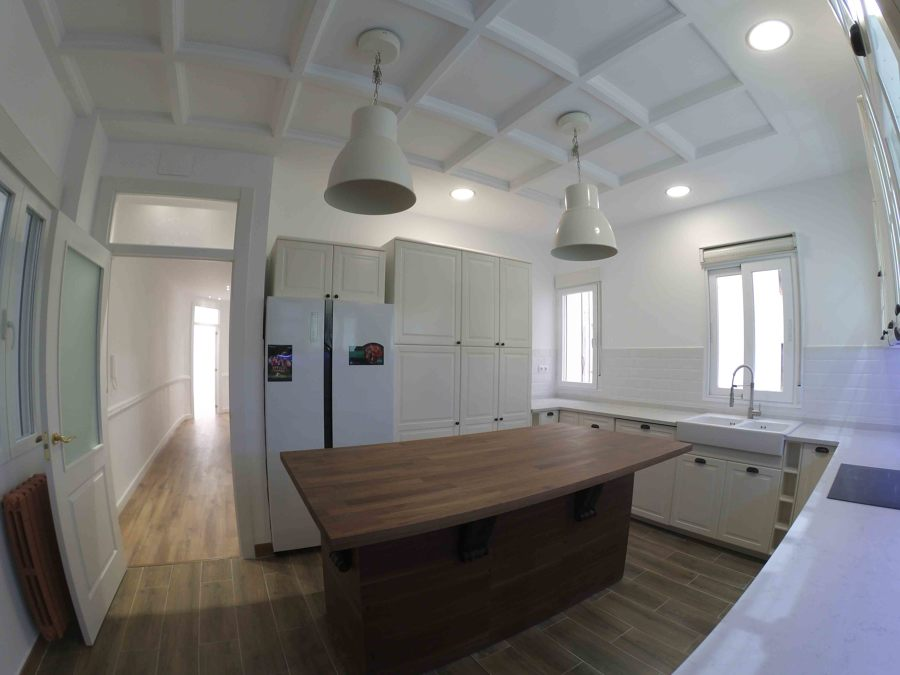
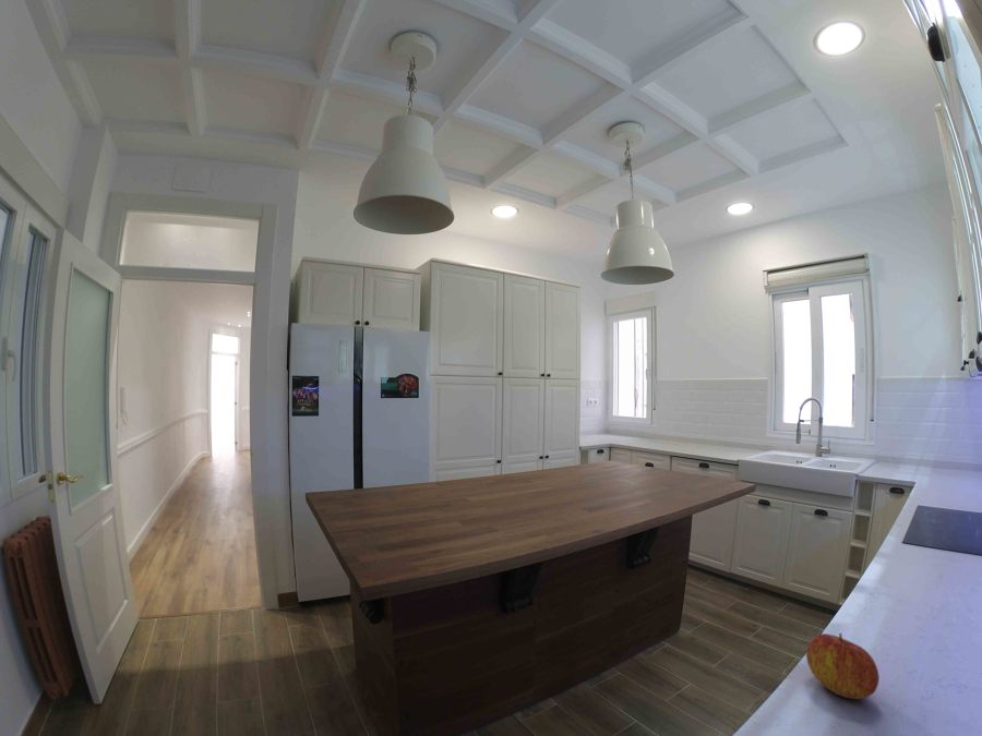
+ apple (841, 662)
